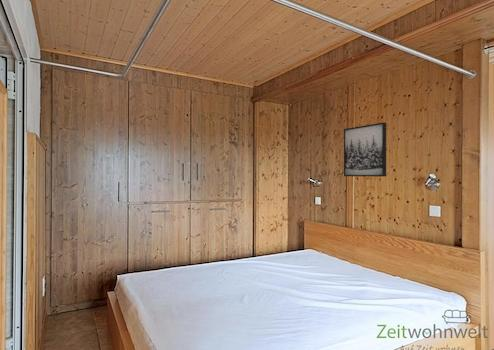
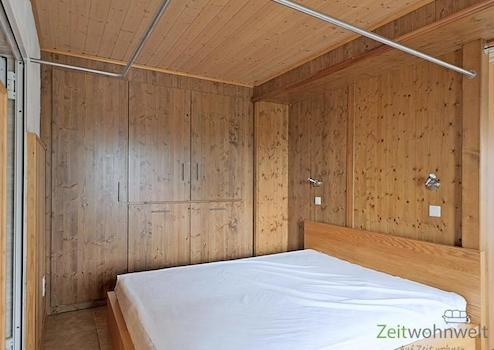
- wall art (363, 151)
